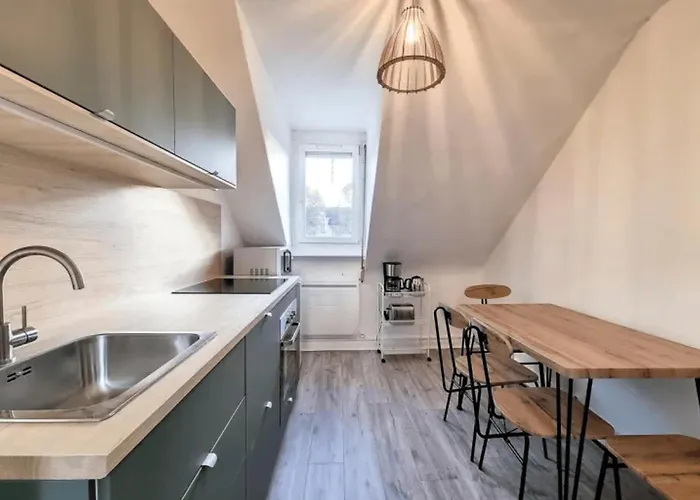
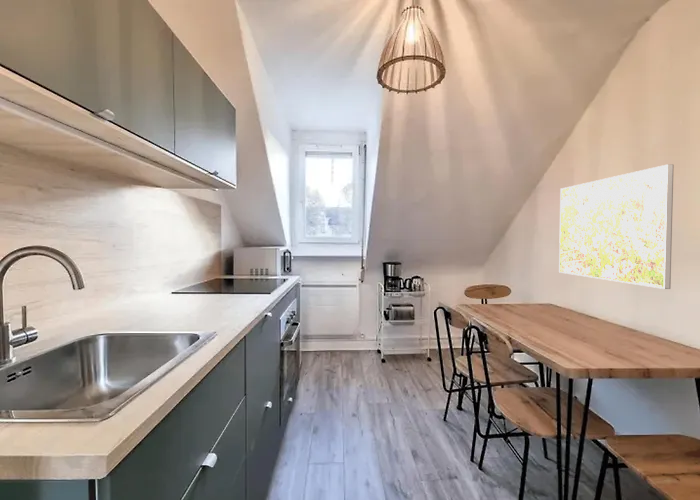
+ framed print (604, 229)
